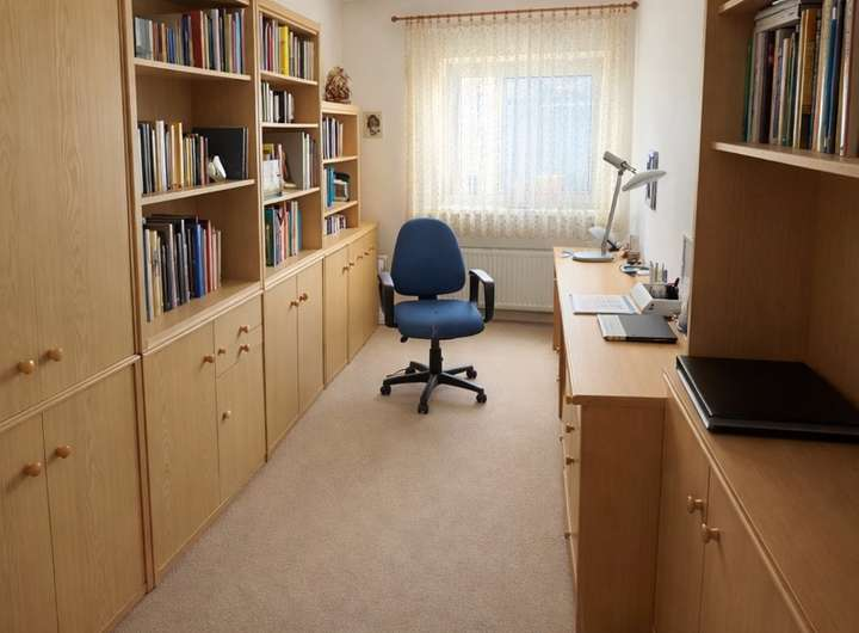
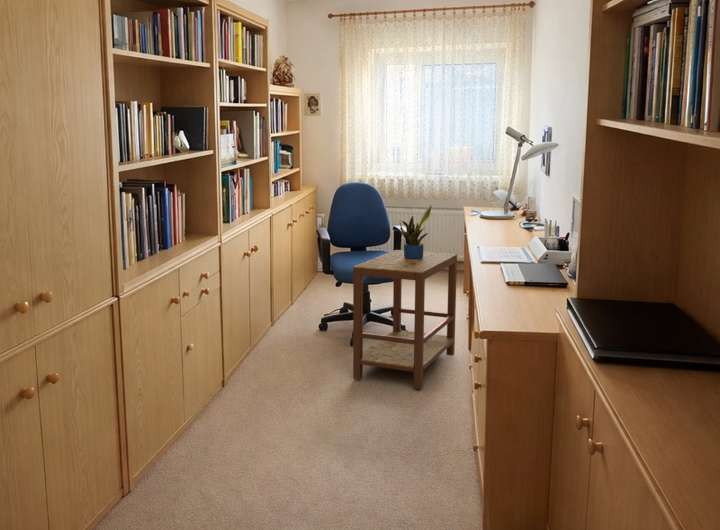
+ potted plant (415, 231)
+ side table (407, 312)
